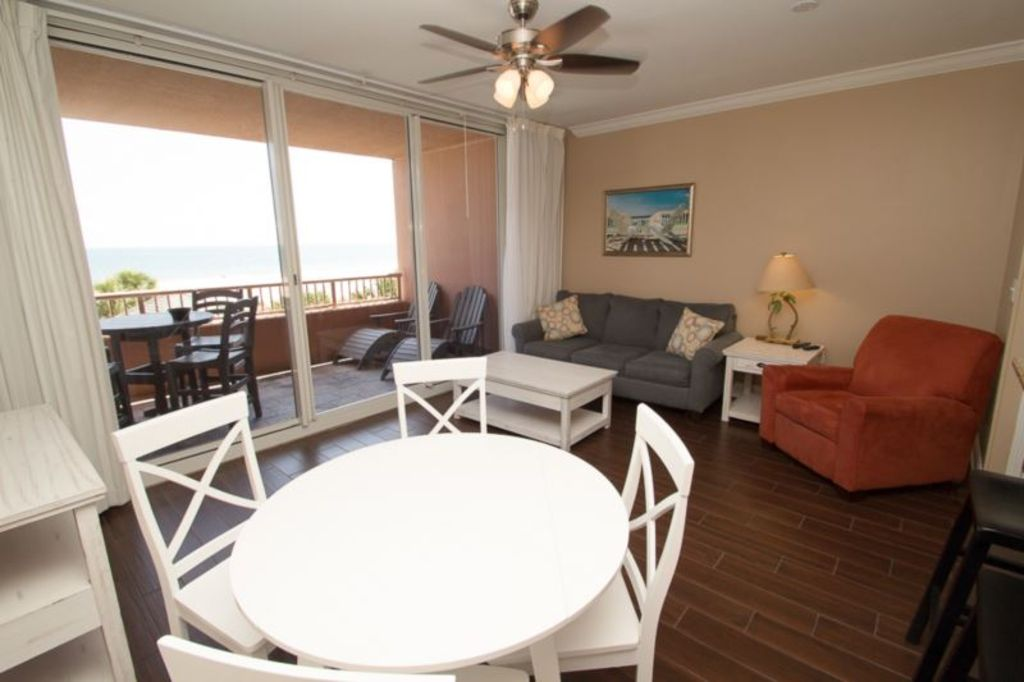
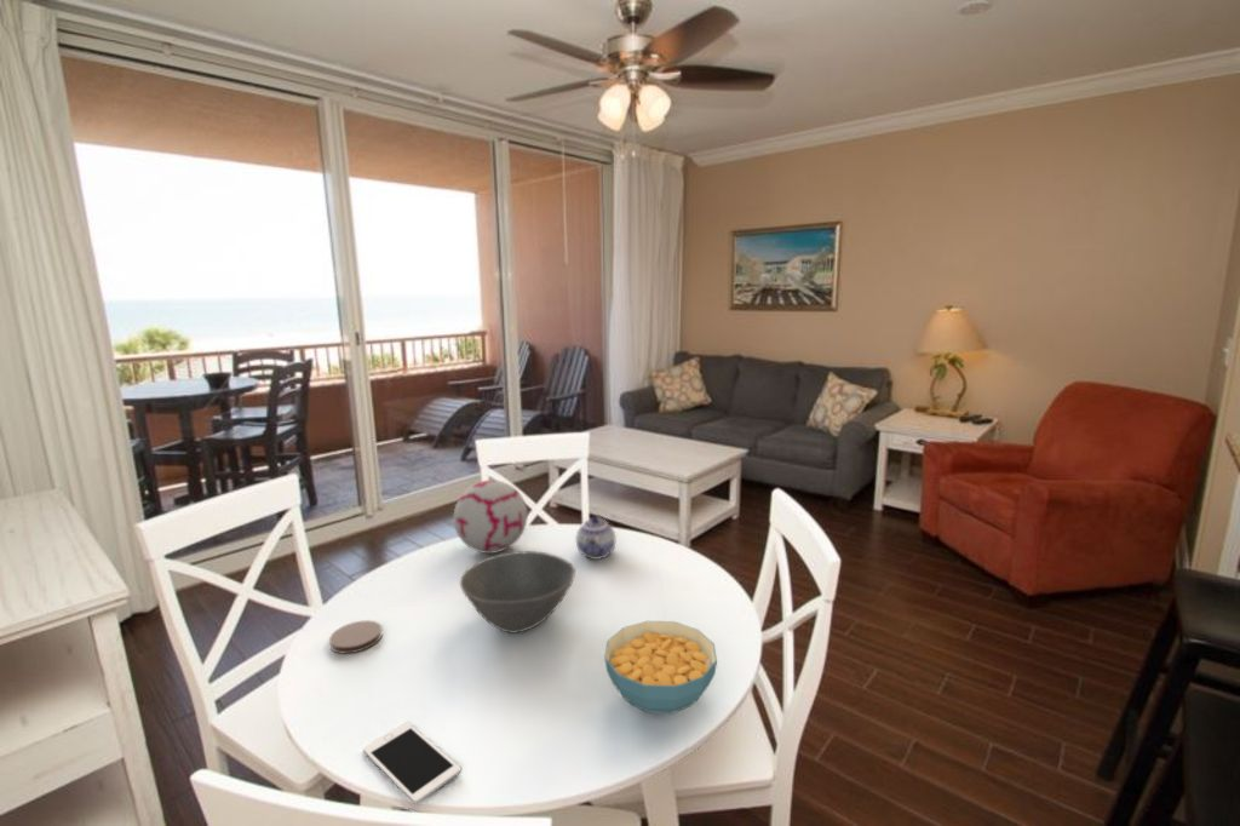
+ decorative ball (490, 516)
+ bowl (519, 597)
+ coaster (356, 636)
+ cell phone (411, 759)
+ teapot (596, 535)
+ cereal bowl (660, 675)
